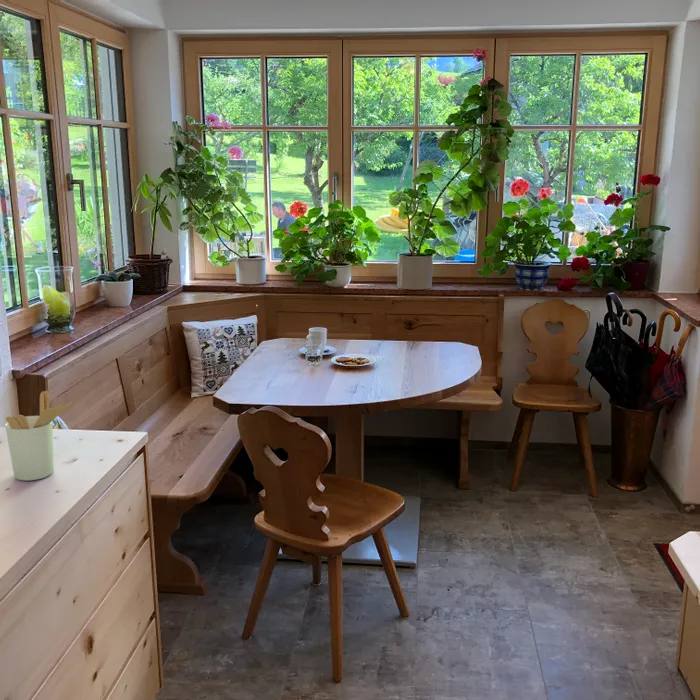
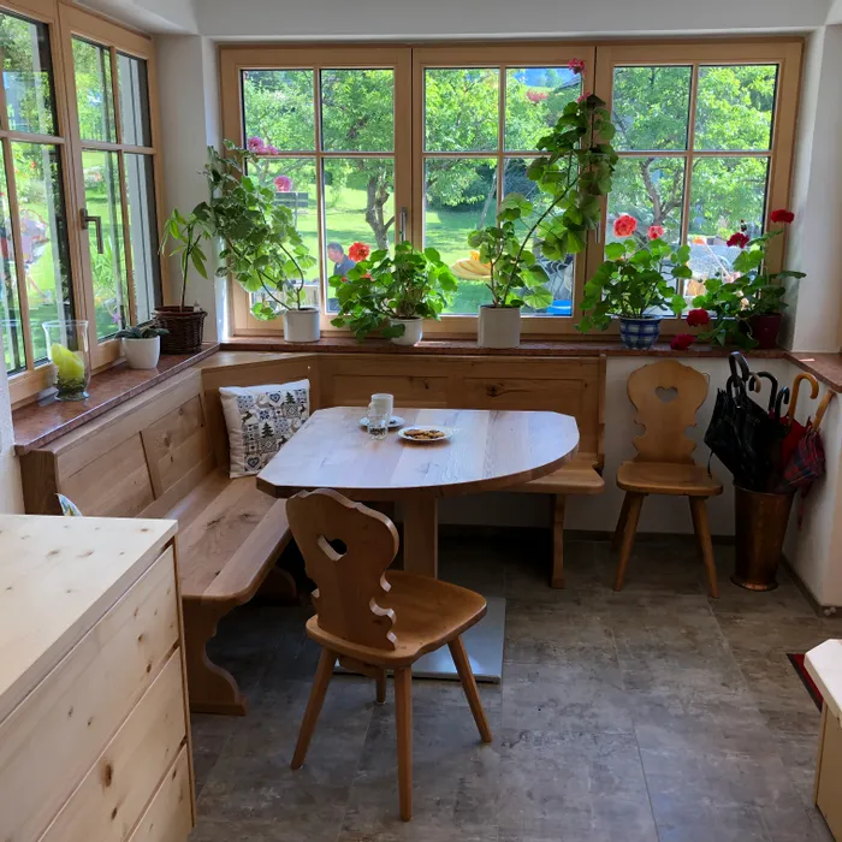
- utensil holder (39, 436)
